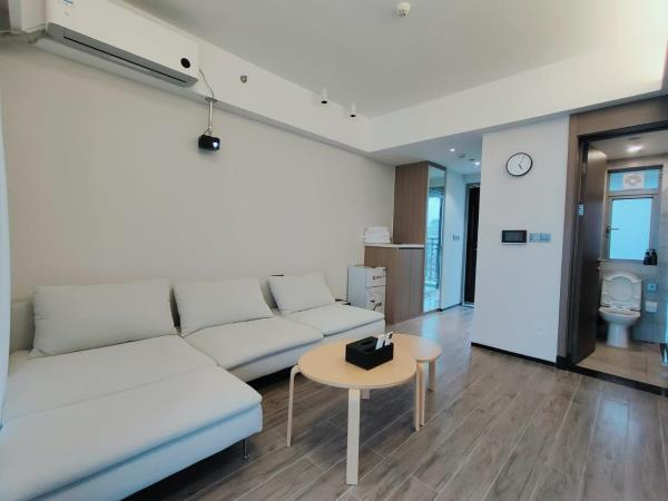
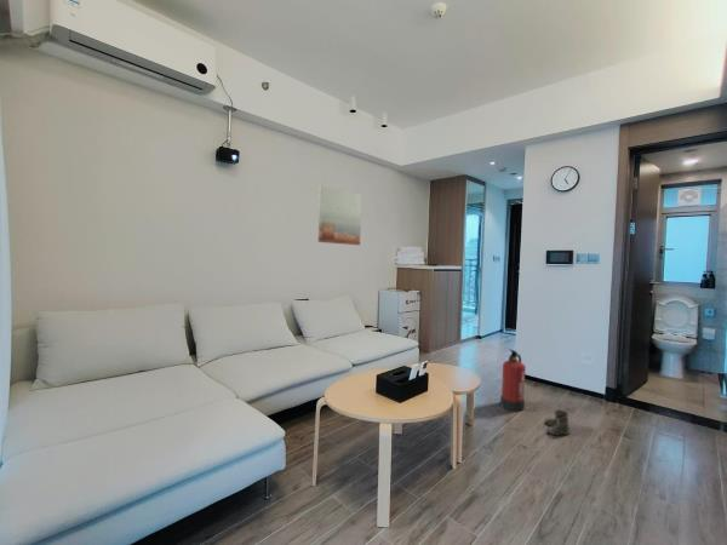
+ fire extinguisher (514, 375)
+ boots (556, 420)
+ wall art (340, 217)
